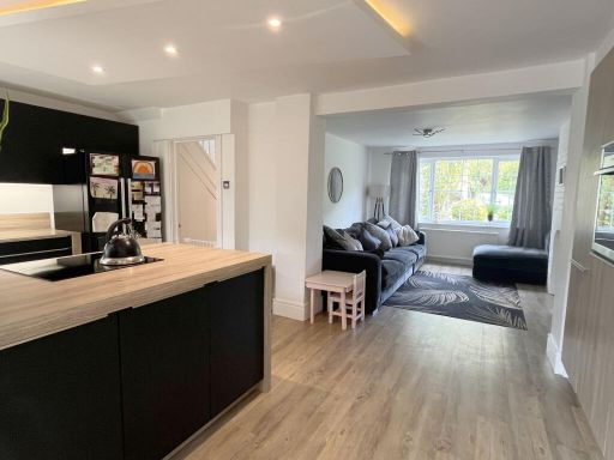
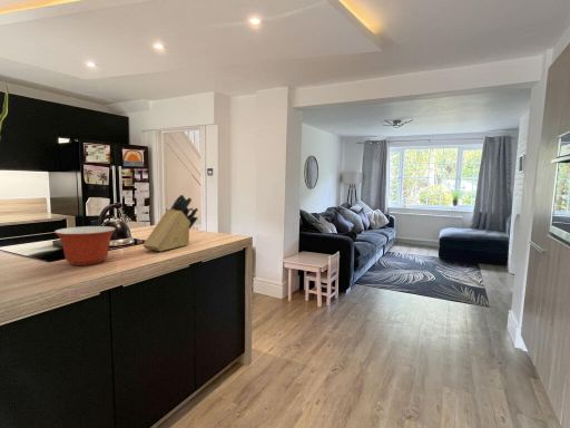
+ knife block (173, 221)
+ mixing bowl (86, 245)
